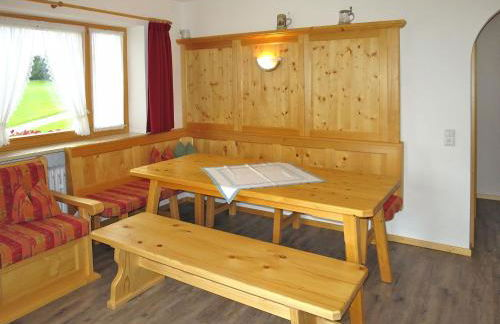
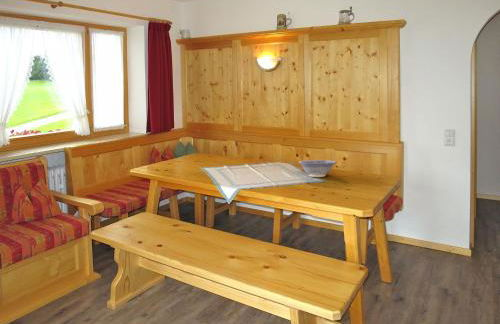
+ decorative bowl (317, 168)
